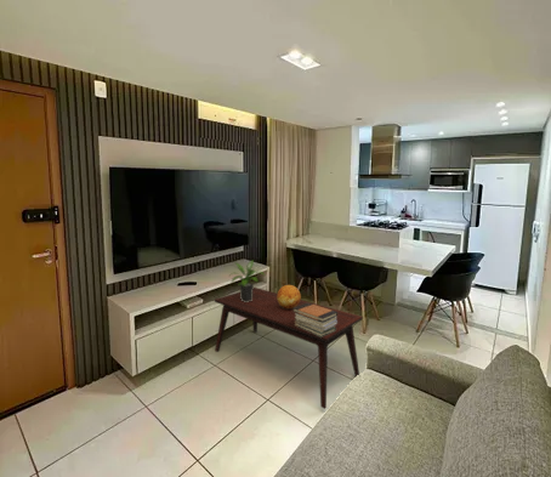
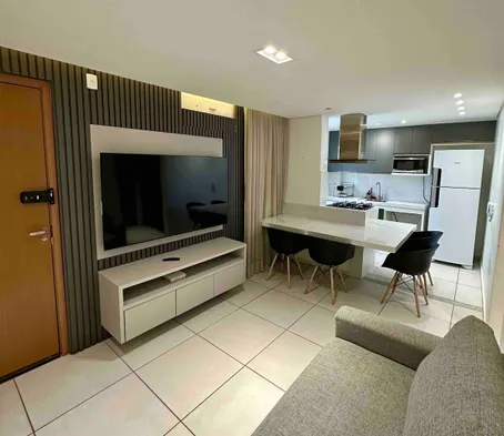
- potted plant (246, 282)
- coffee table (283, 331)
- decorative sphere (289, 296)
- book stack (314, 318)
